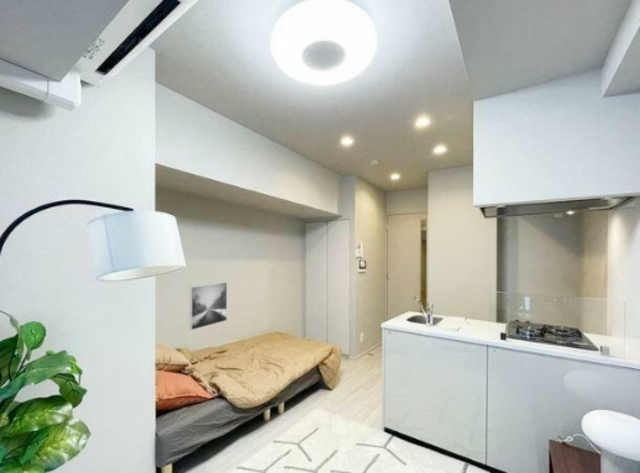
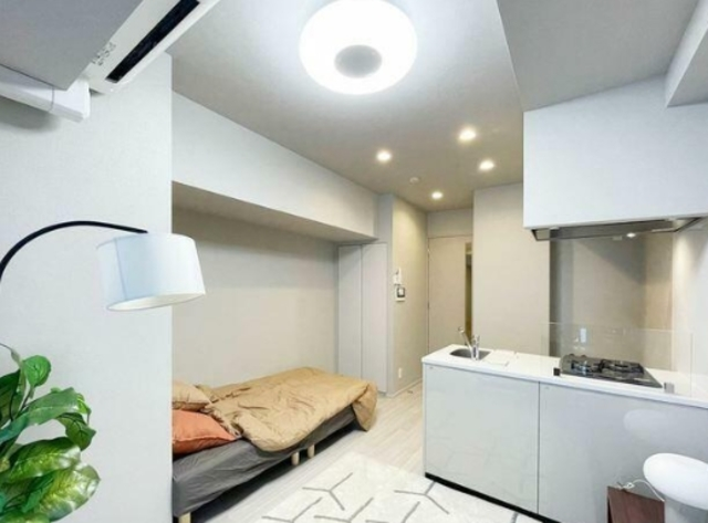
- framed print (209, 304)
